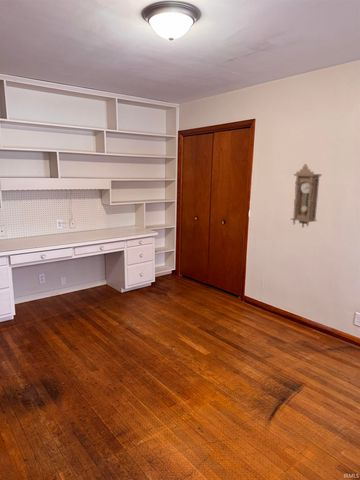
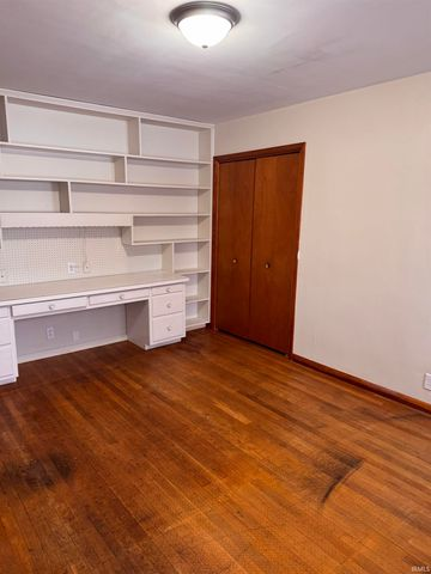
- pendulum clock (305, 196)
